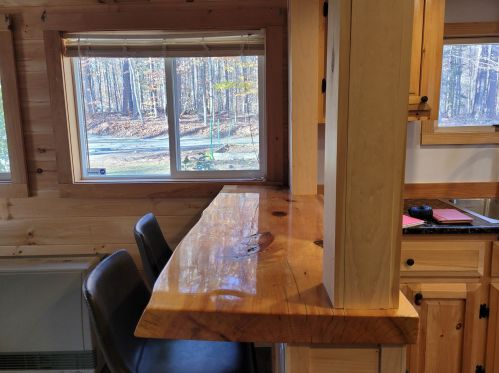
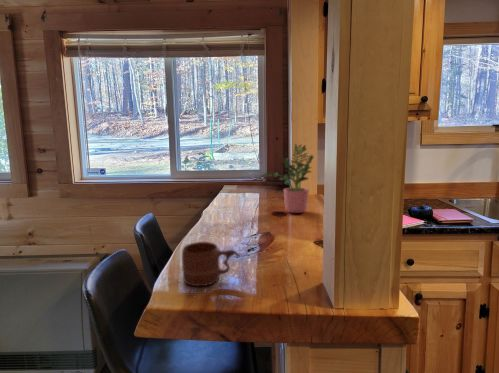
+ mug (210, 263)
+ potted plant (287, 176)
